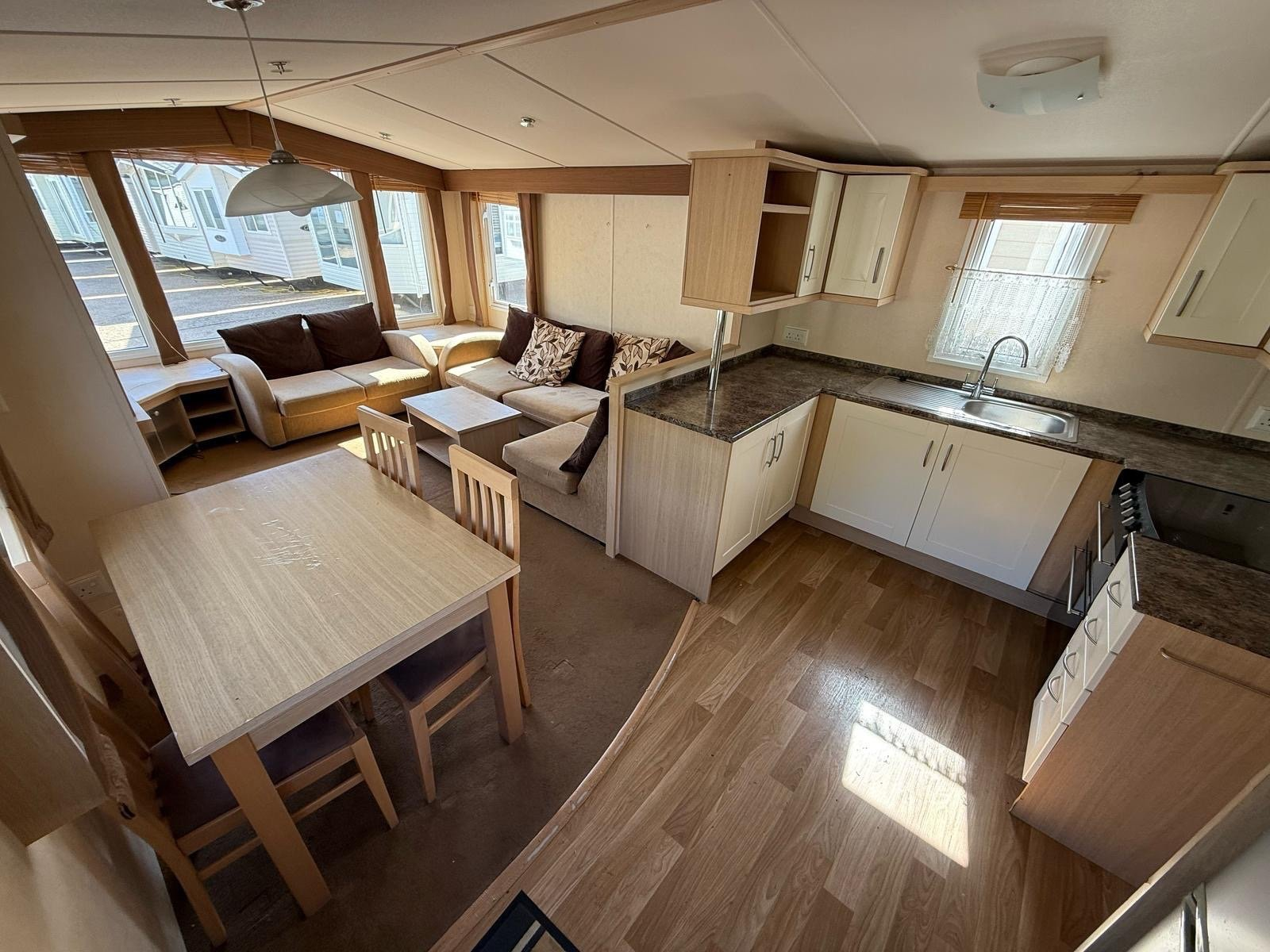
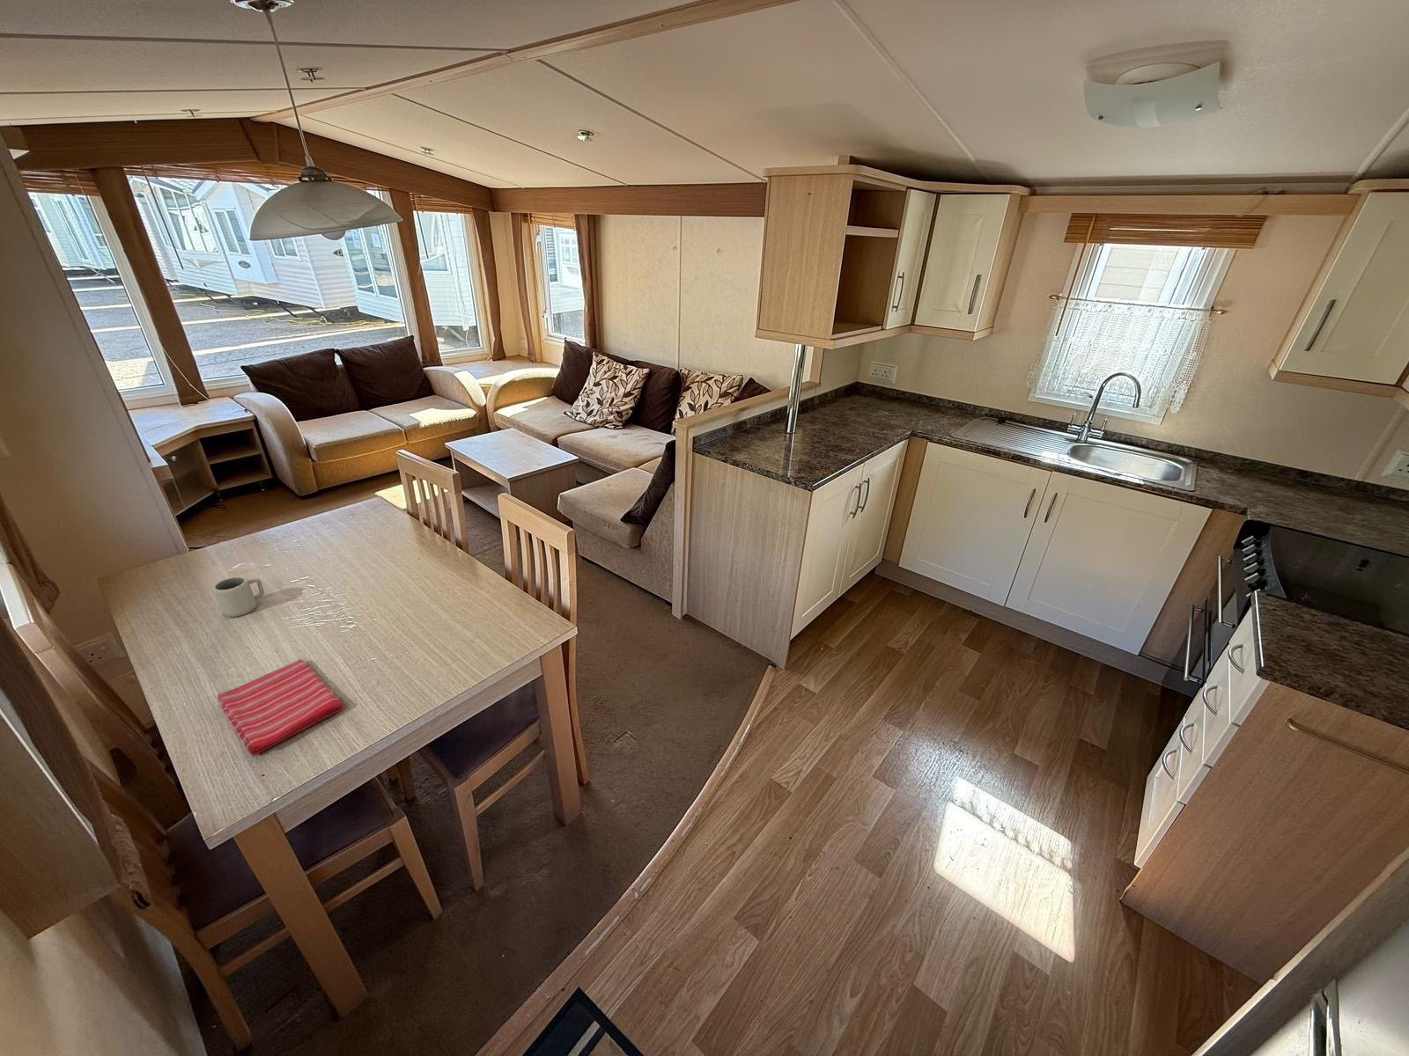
+ dish towel (280, 701)
+ cup (241, 595)
